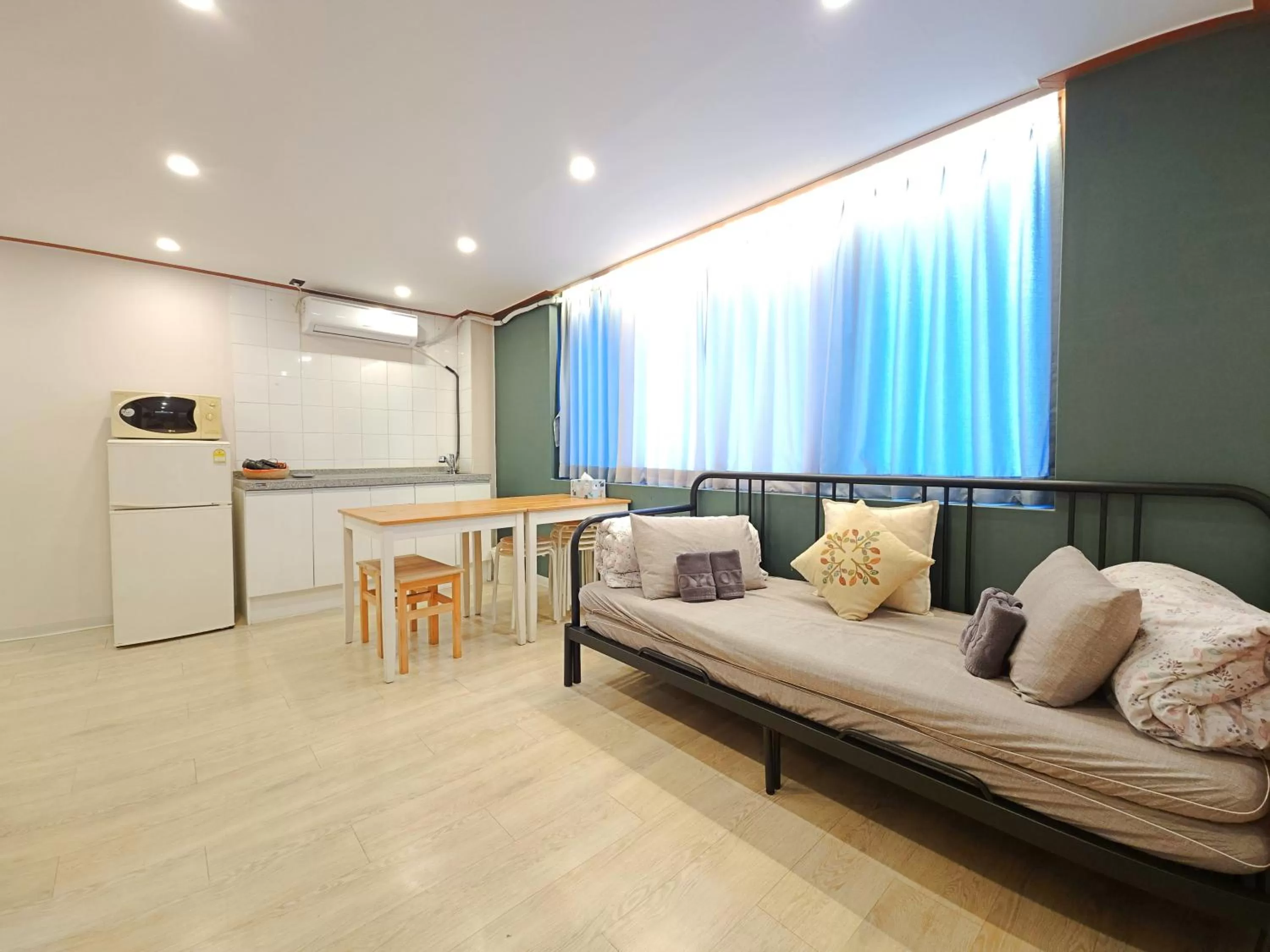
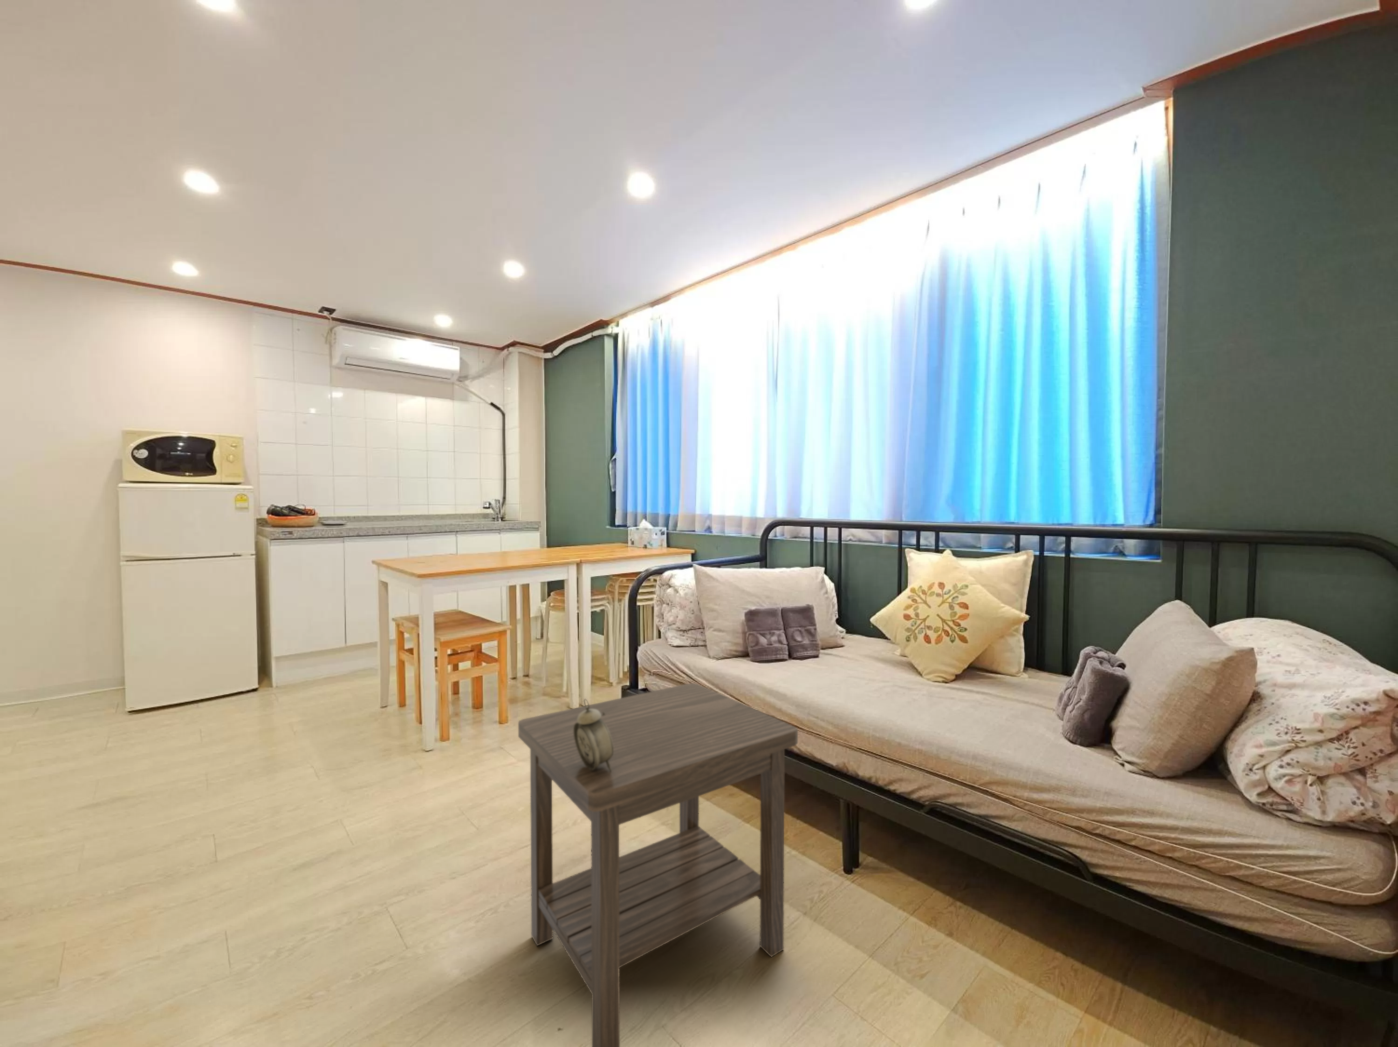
+ alarm clock (592, 731)
+ side table (659, 841)
